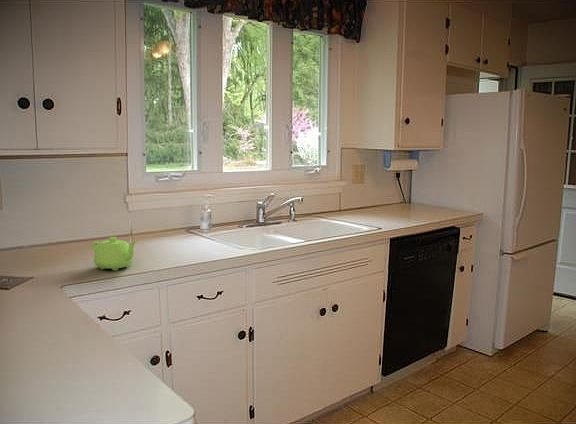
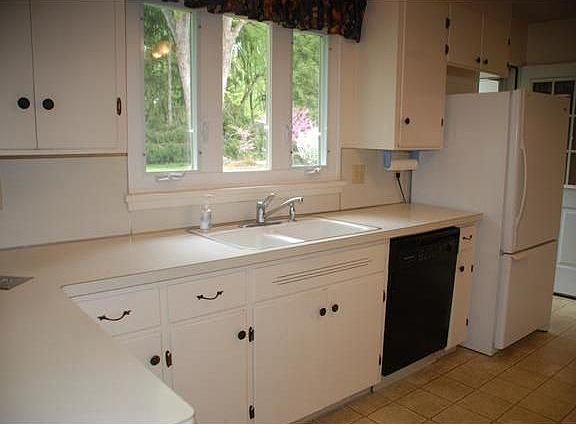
- teapot (114, 252)
